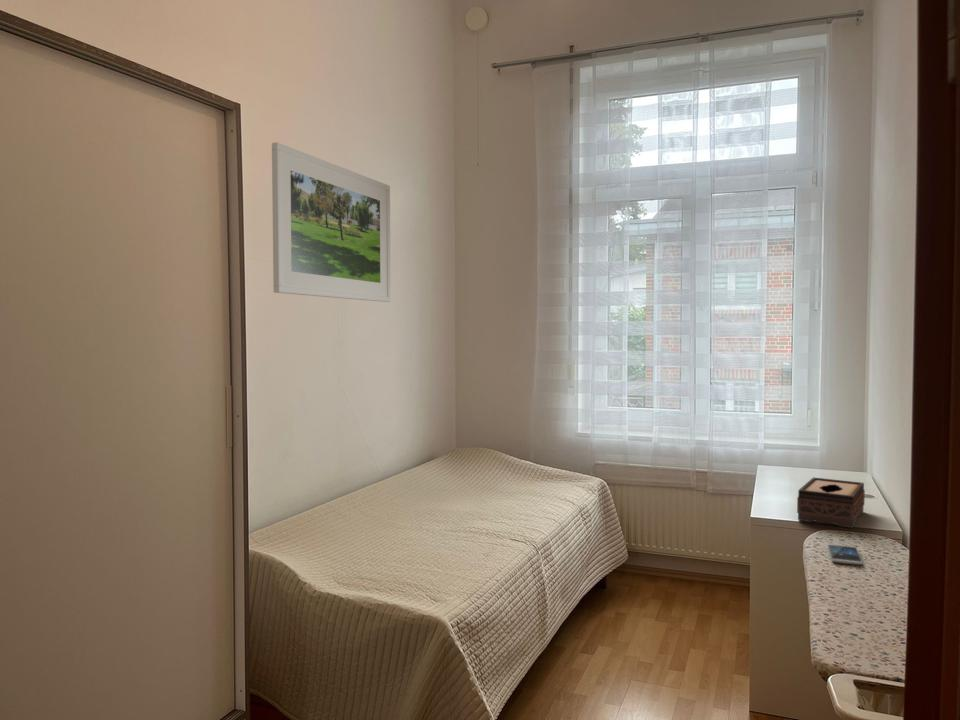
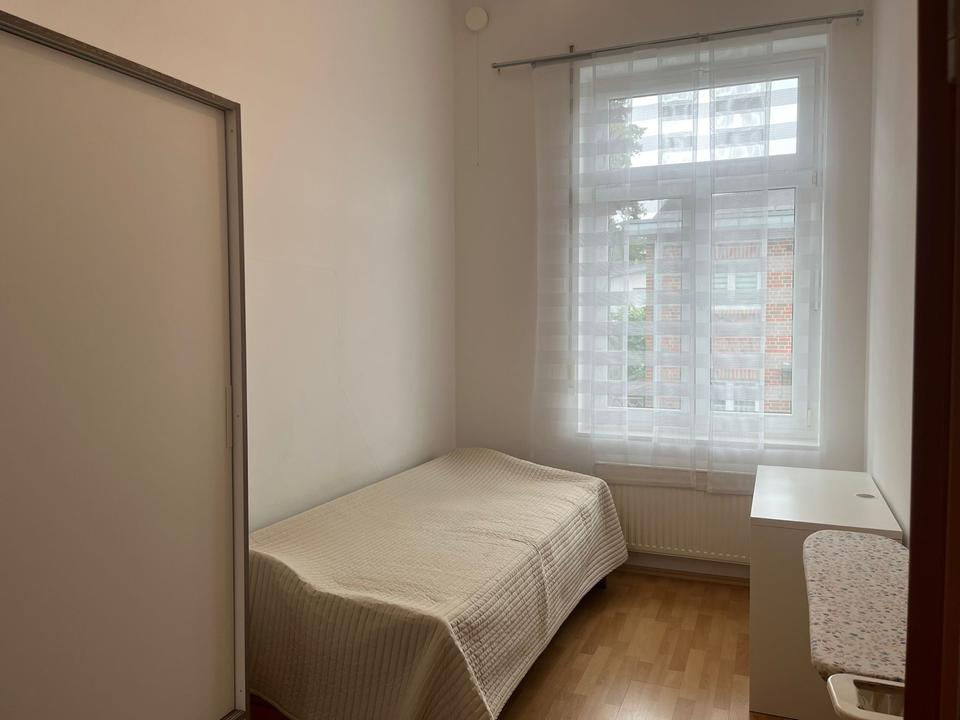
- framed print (338, 232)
- smartphone (844, 554)
- tissue box (831, 501)
